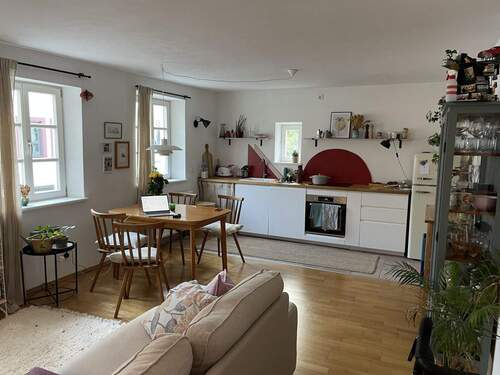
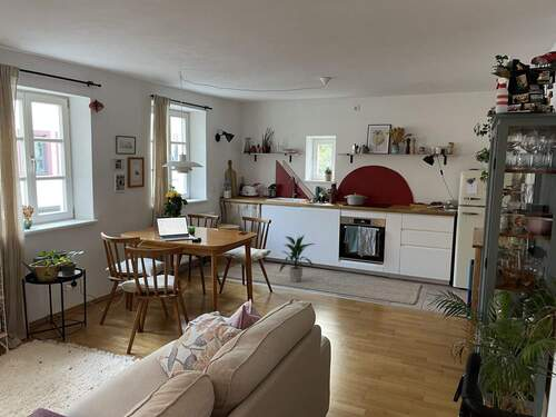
+ indoor plant (295, 257)
